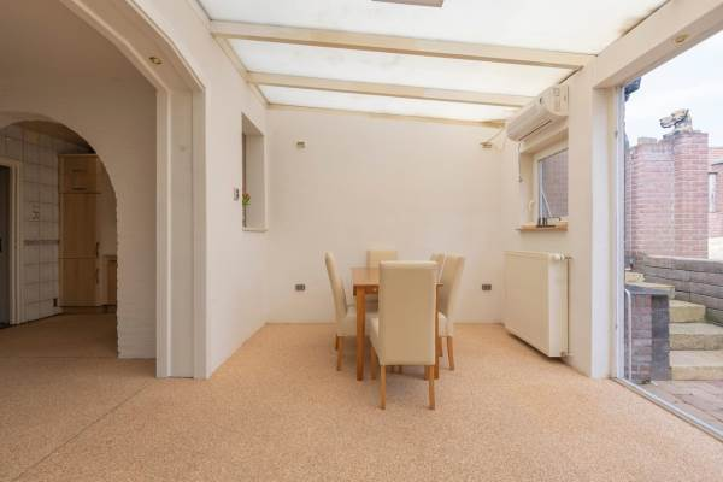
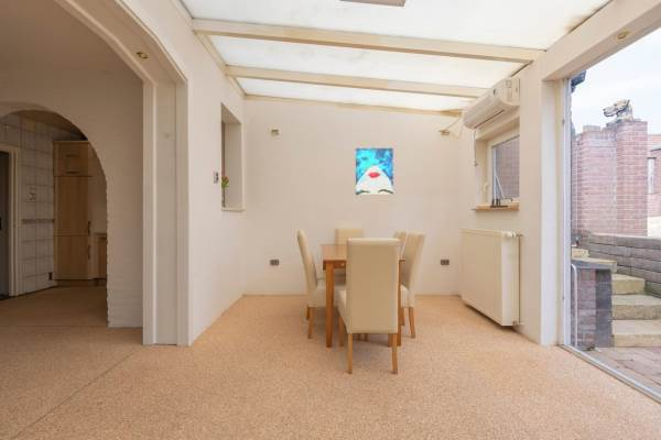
+ wall art (373, 172)
